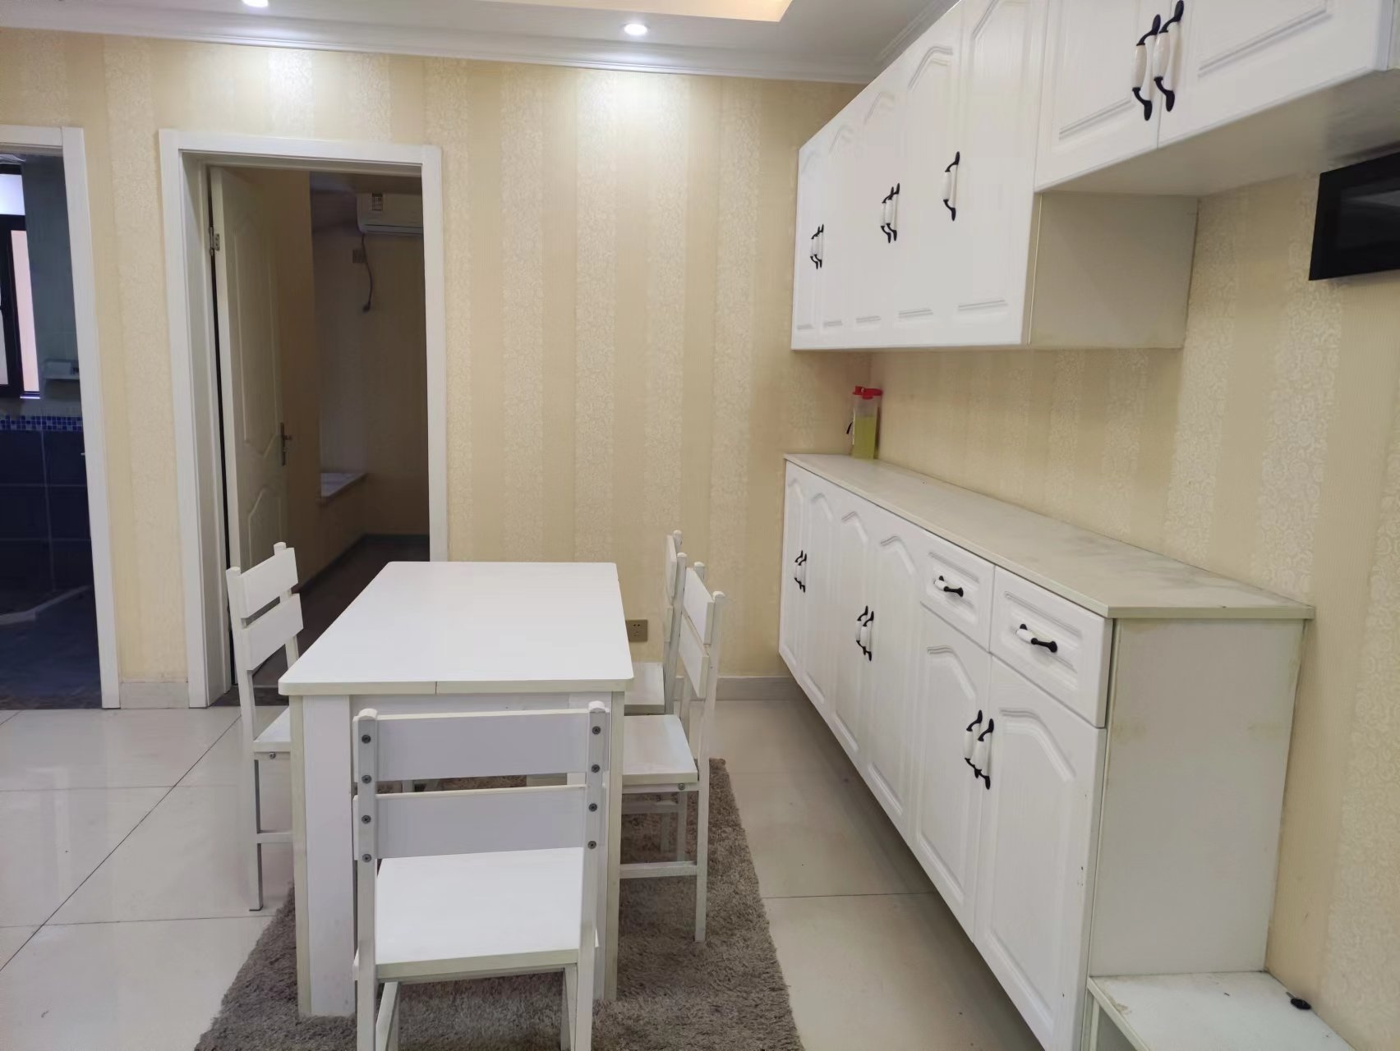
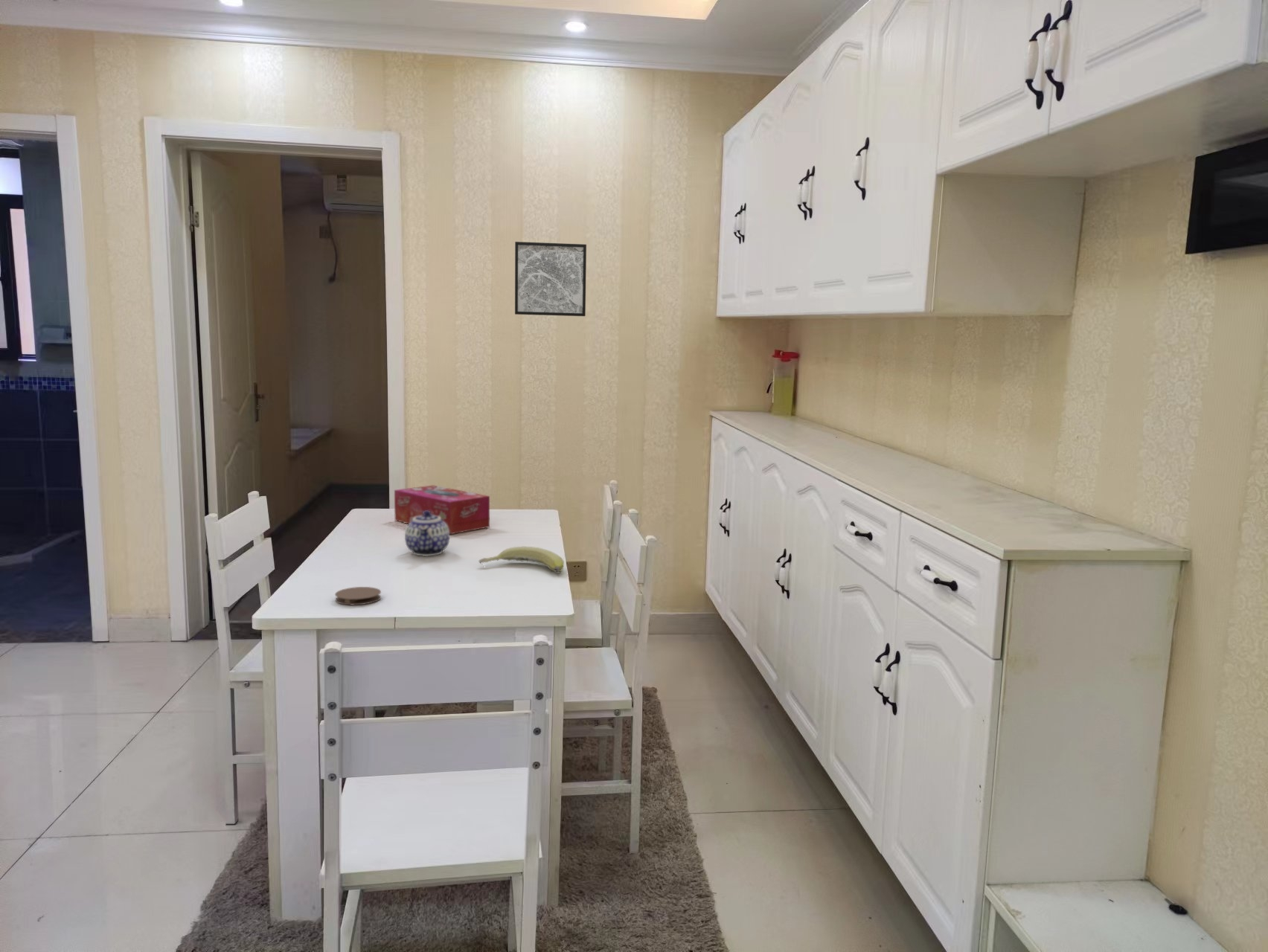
+ coaster (358, 595)
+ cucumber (522, 559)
+ tissue box (441, 508)
+ wall art (550, 279)
+ teapot (427, 531)
